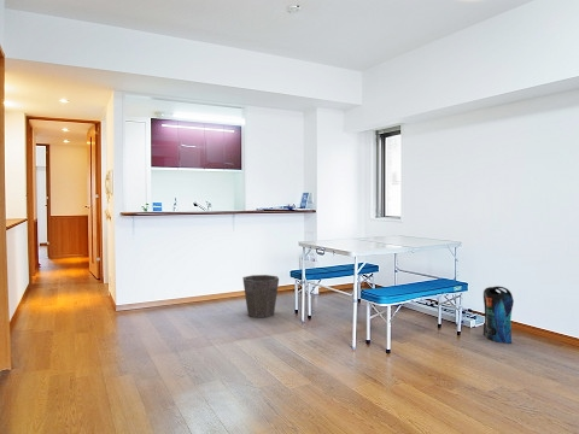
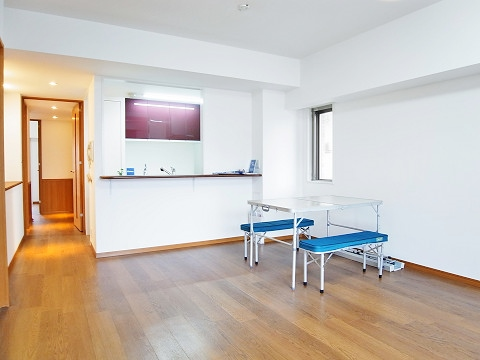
- waste bin (261, 295)
- pouch (495, 313)
